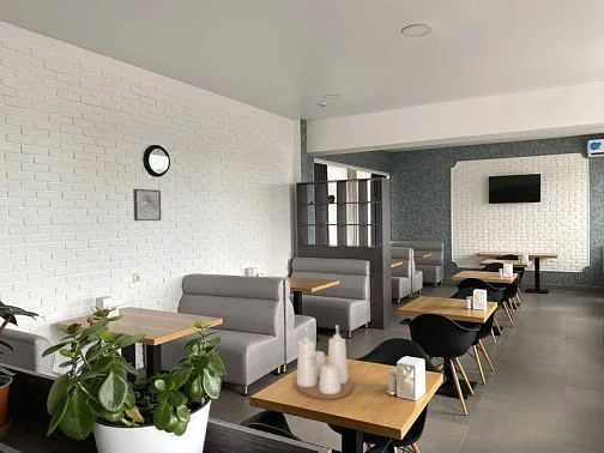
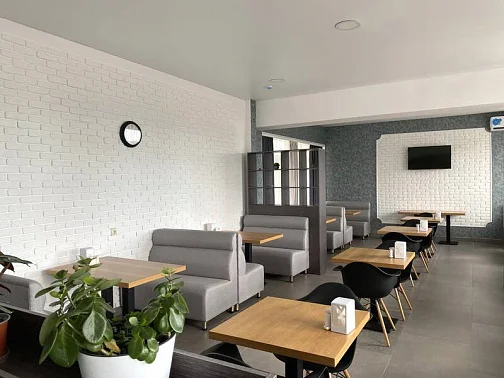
- wall art (147, 205)
- condiment set (322, 355)
